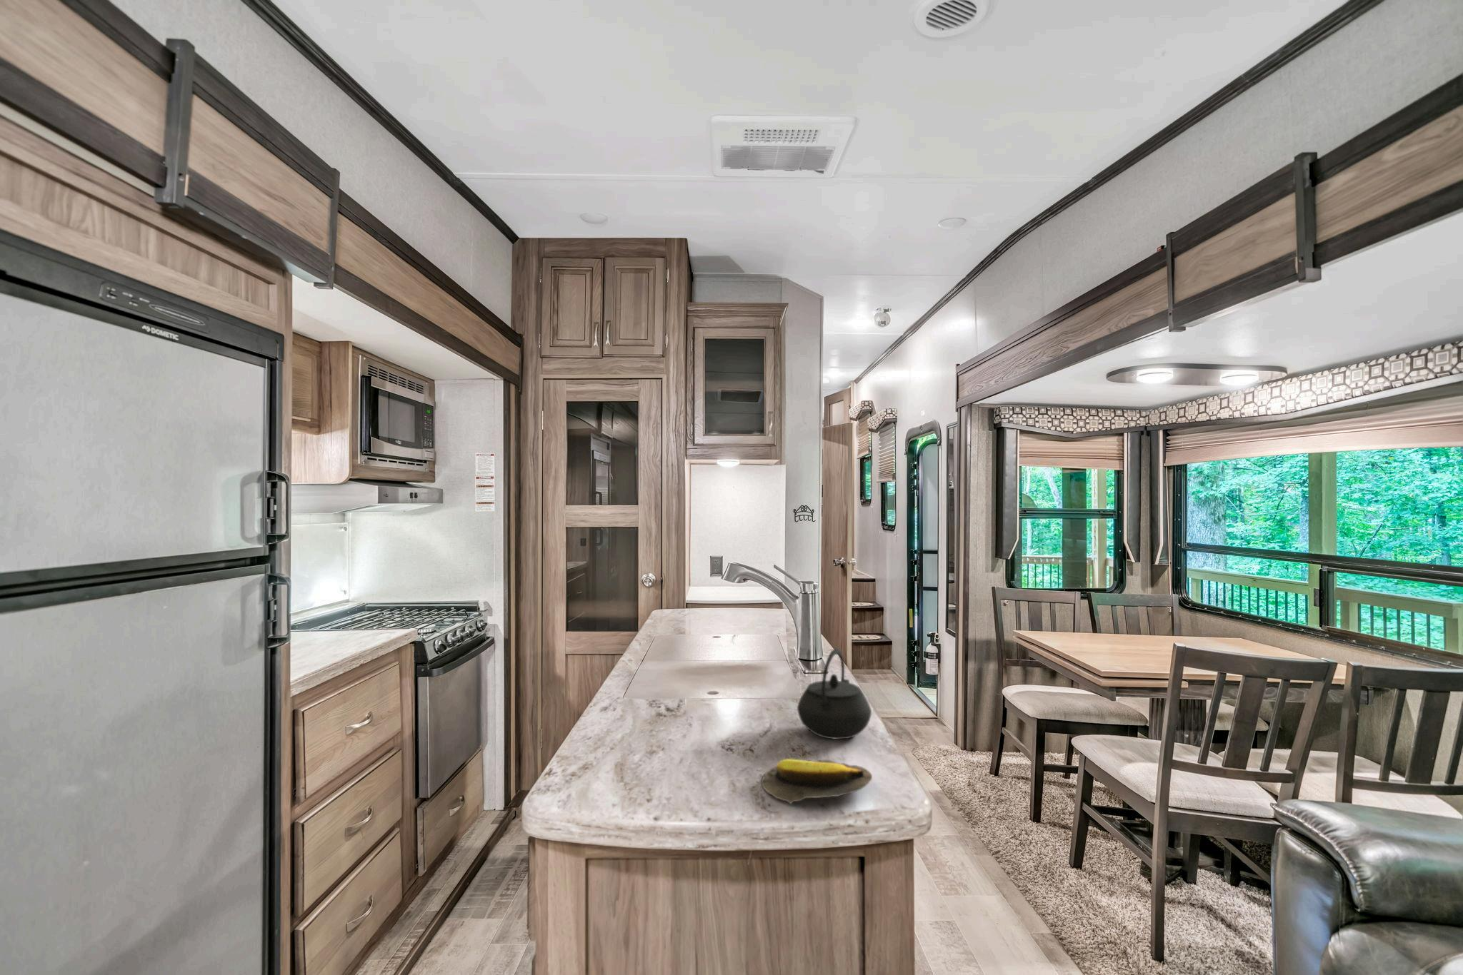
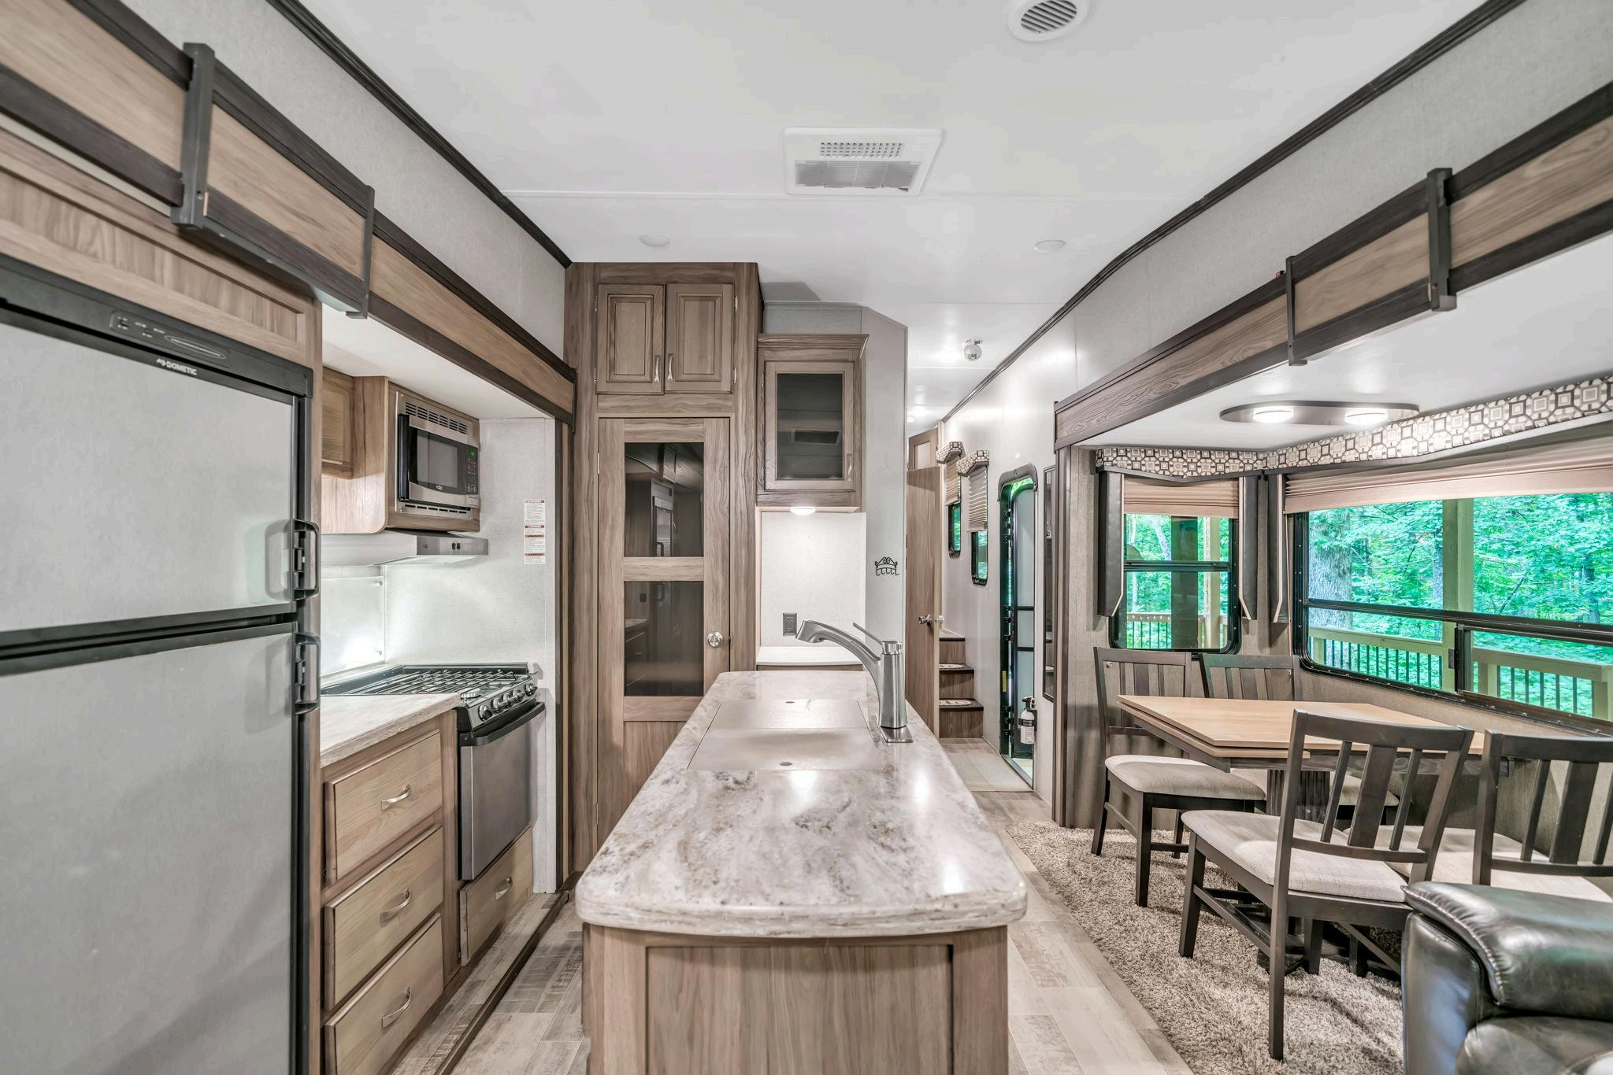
- kettle (835, 689)
- banana (815, 770)
